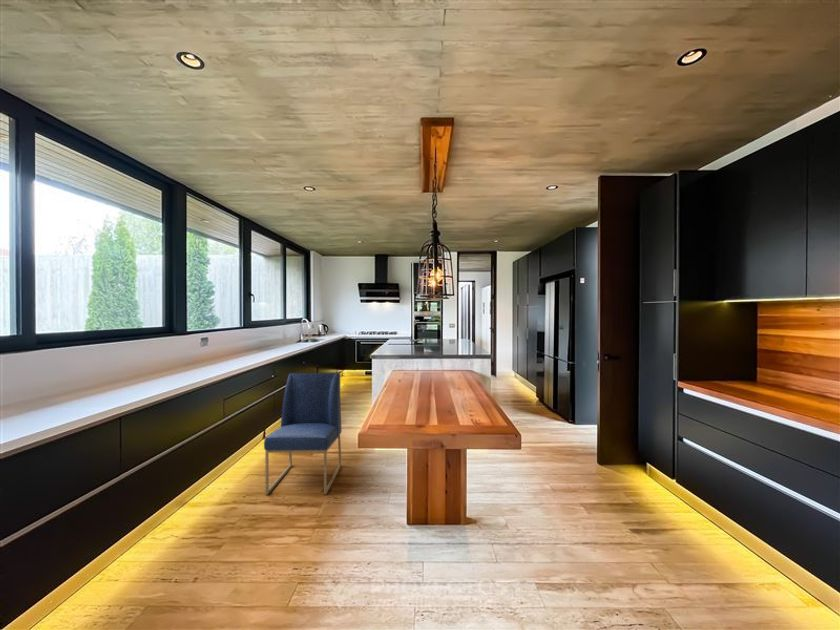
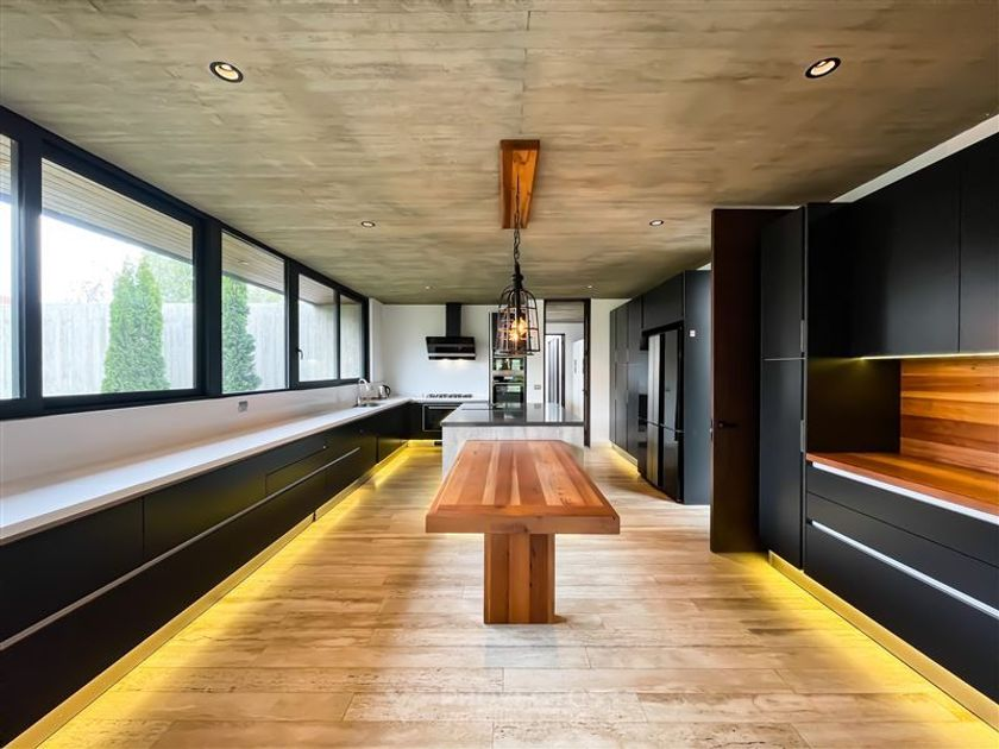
- chair (306, 428)
